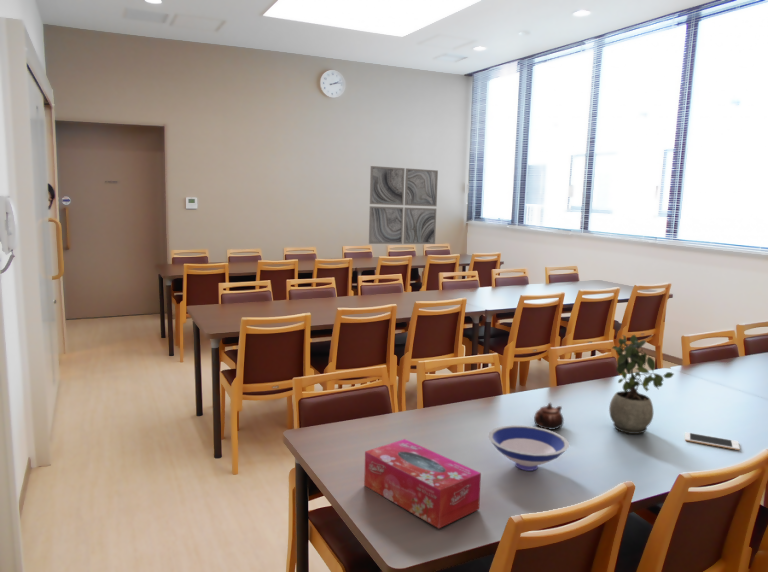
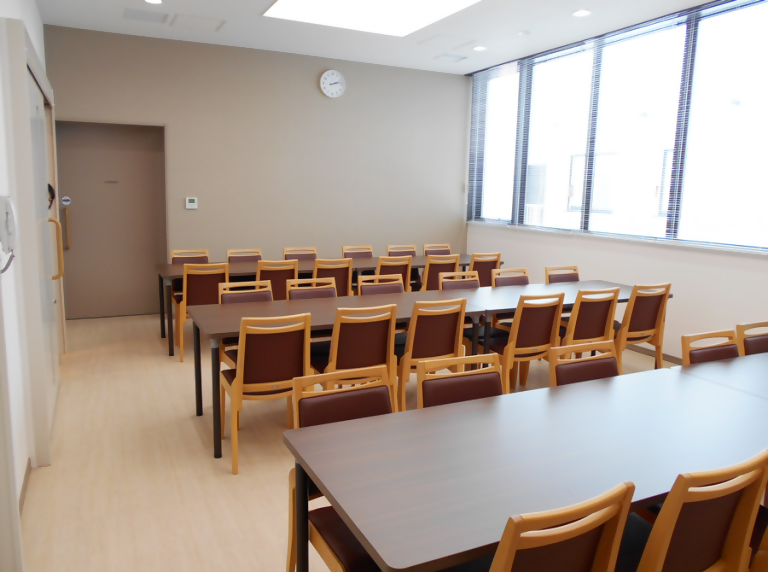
- potted plant (639, 384)
- bowl (527, 452)
- cell phone (711, 440)
- teapot (548, 414)
- tissue box (420, 479)
- wall art (404, 207)
